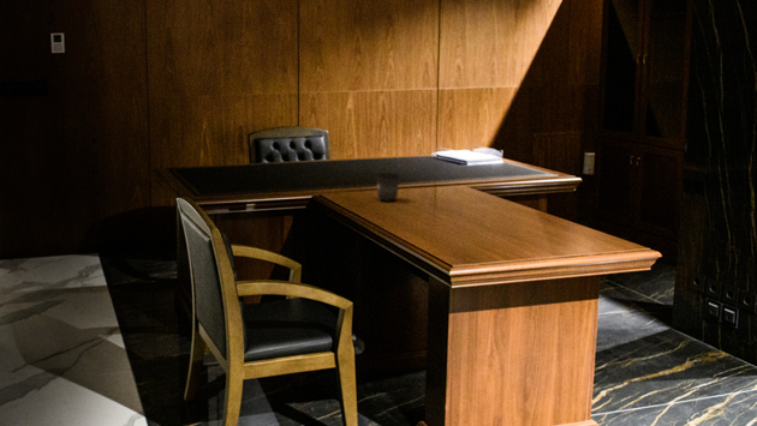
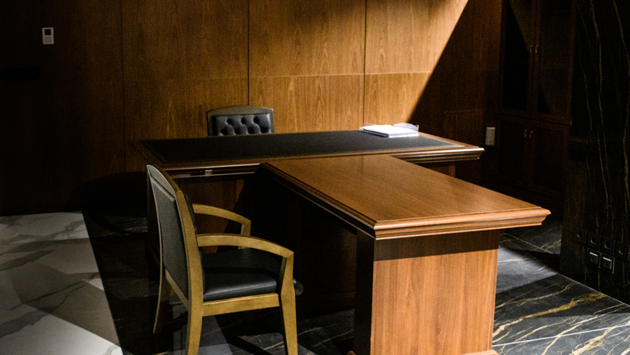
- mug (386, 186)
